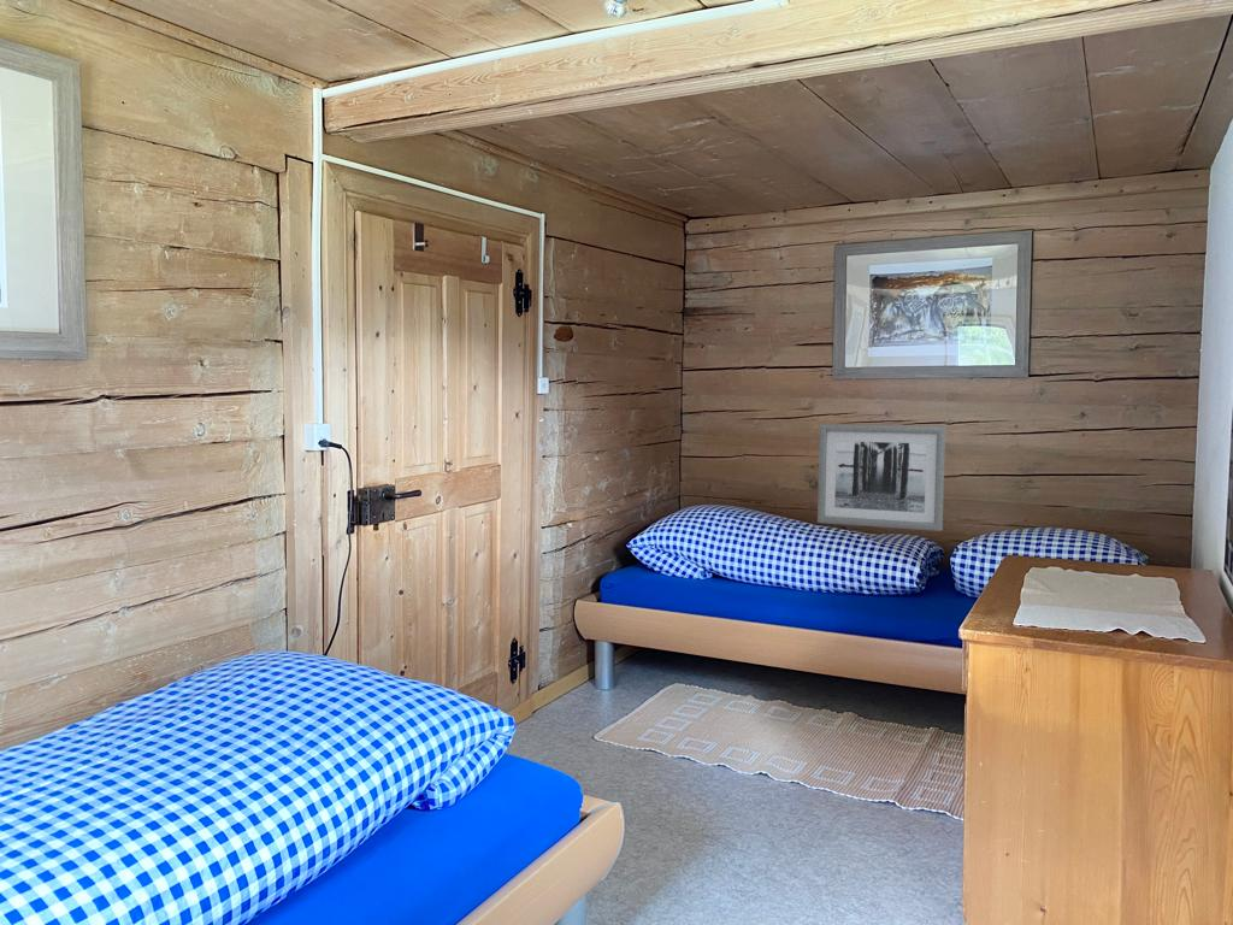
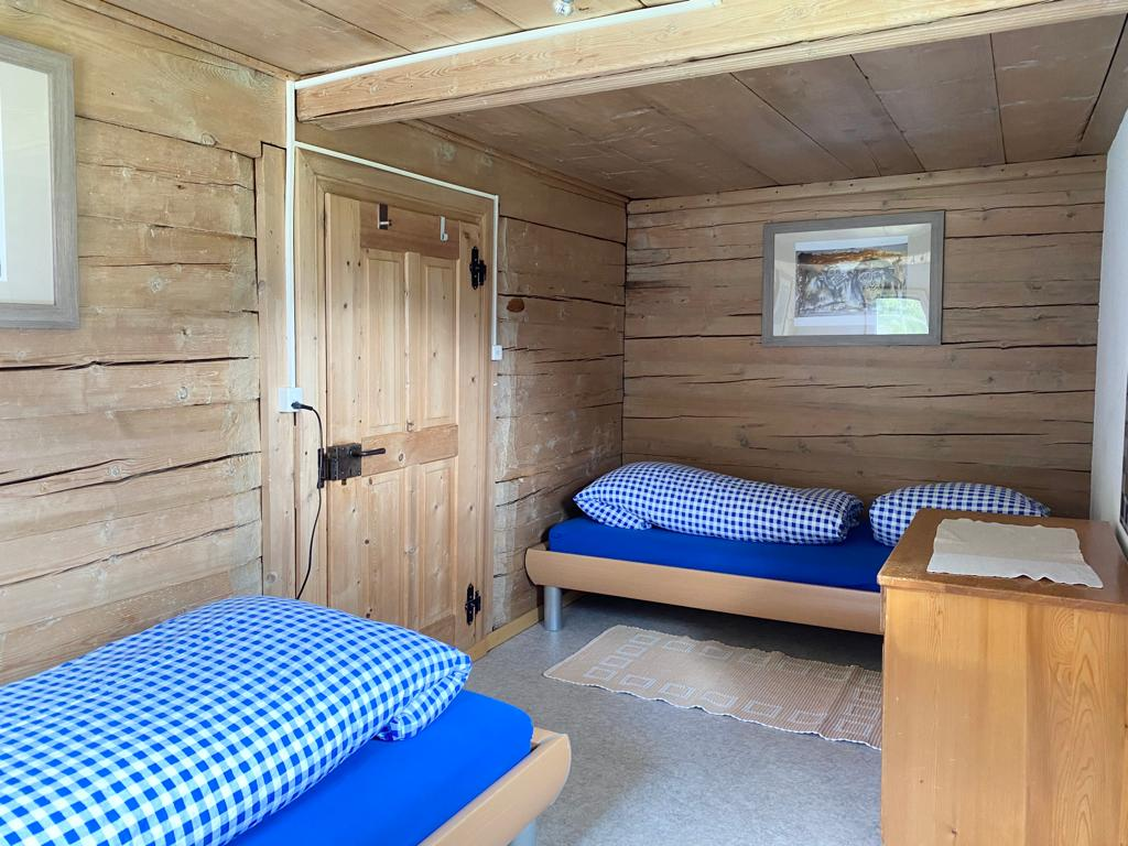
- wall art (879, 476)
